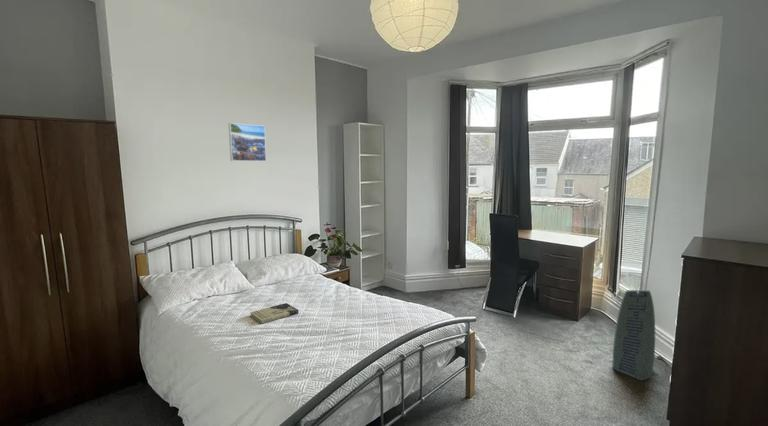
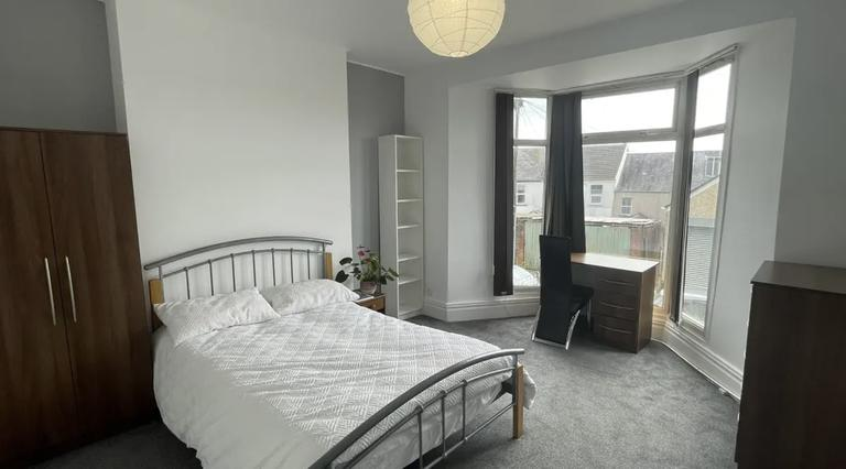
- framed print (248, 142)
- air purifier (635, 330)
- book (274, 312)
